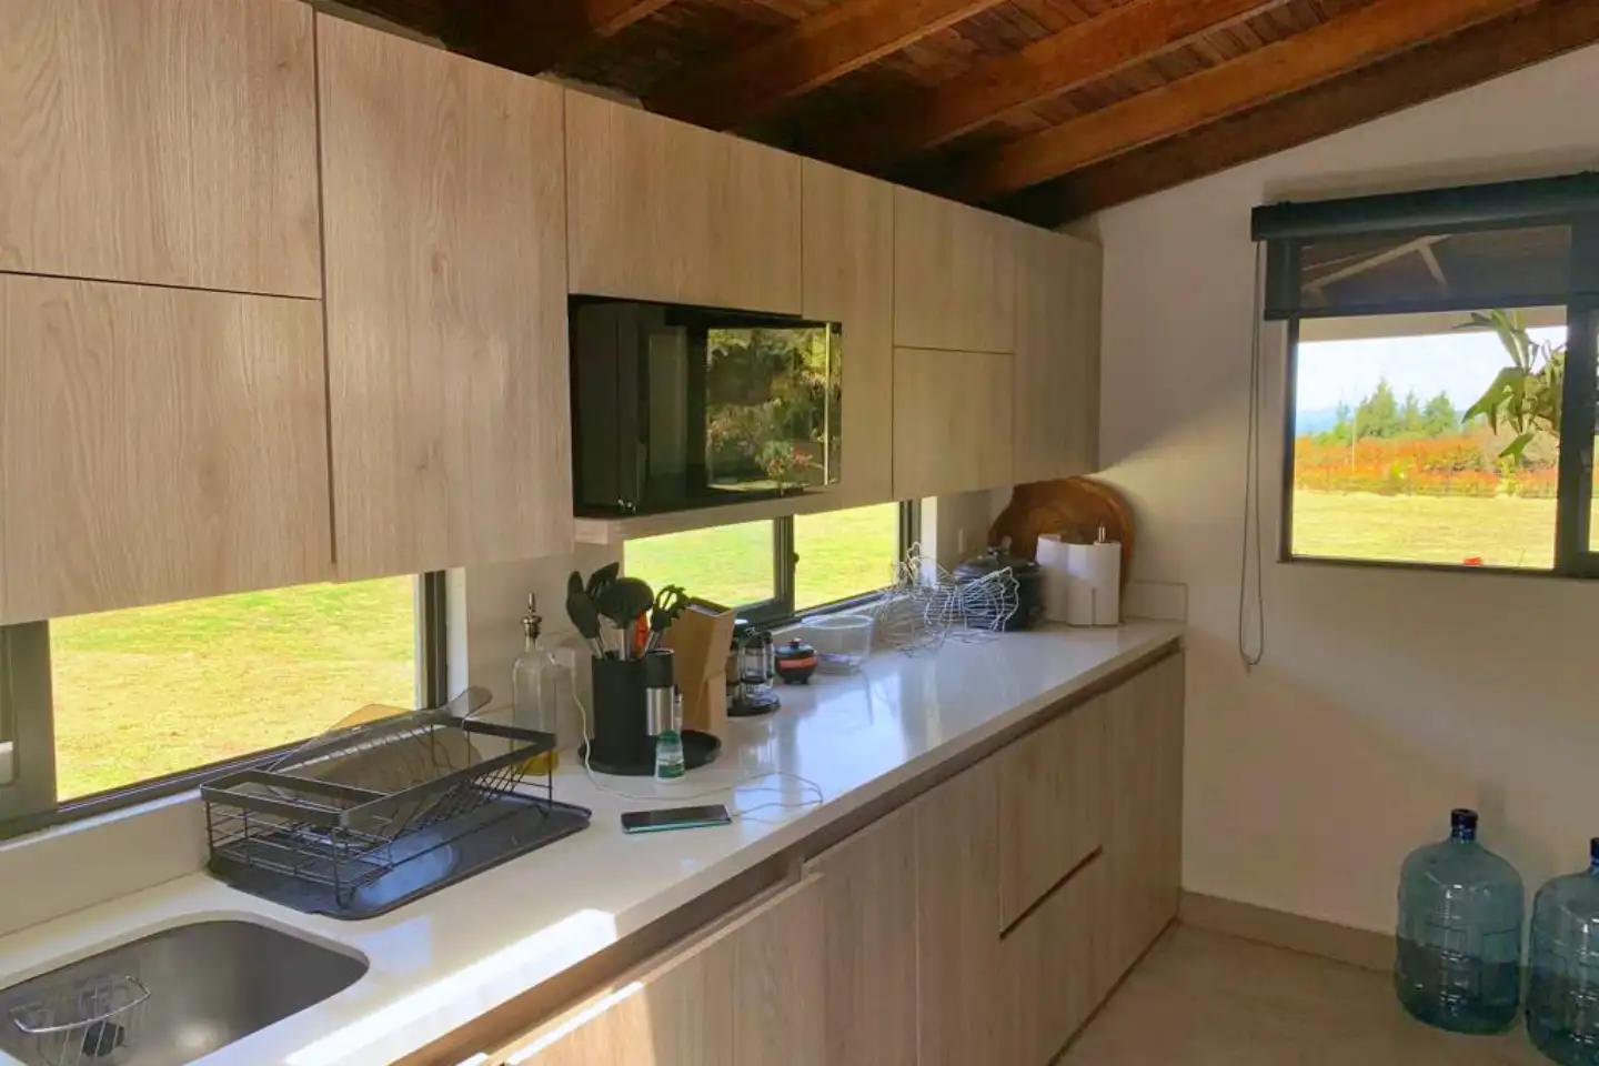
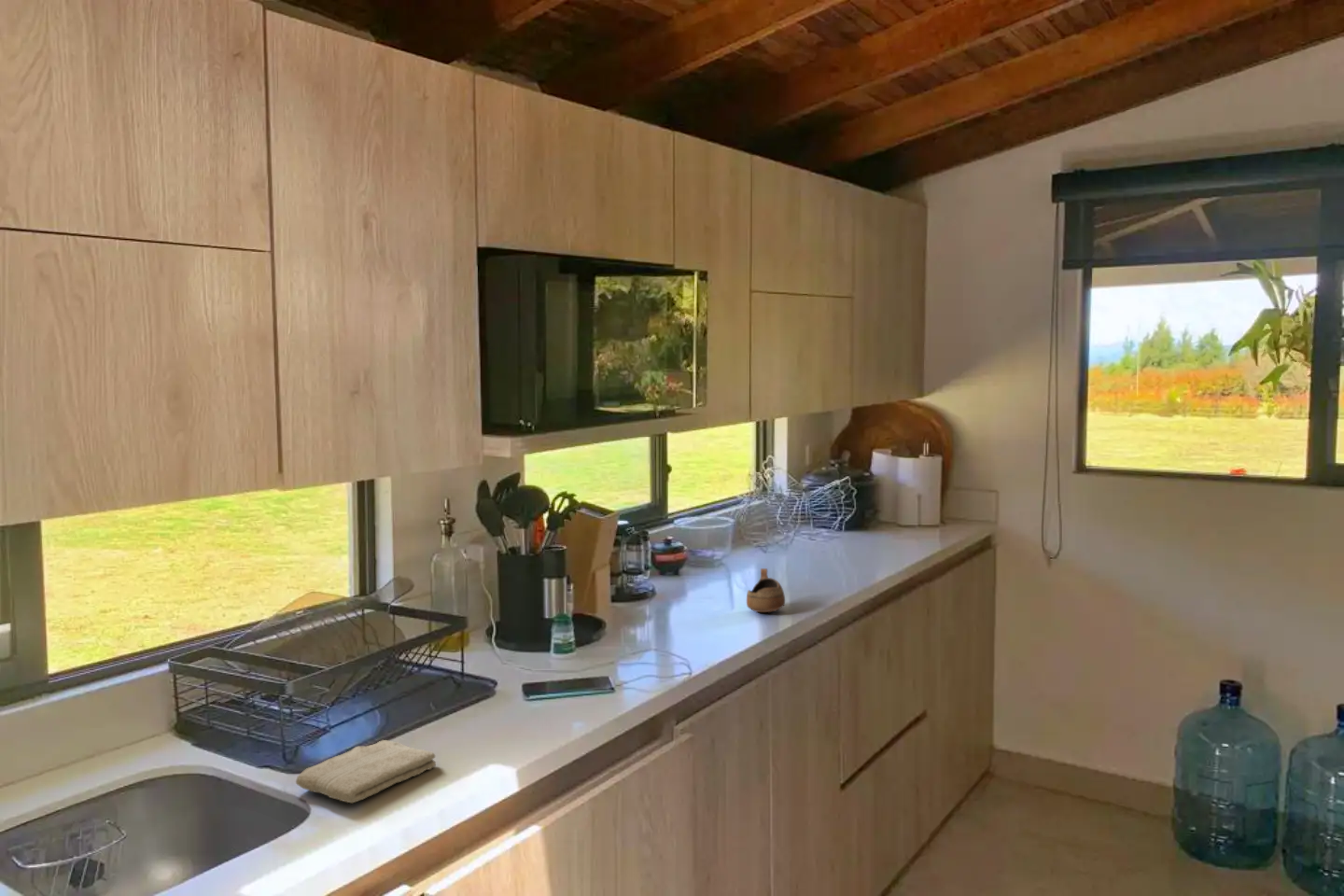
+ cup (767, 591)
+ washcloth (370, 768)
